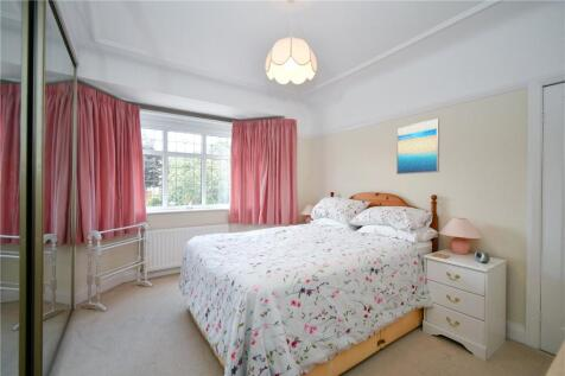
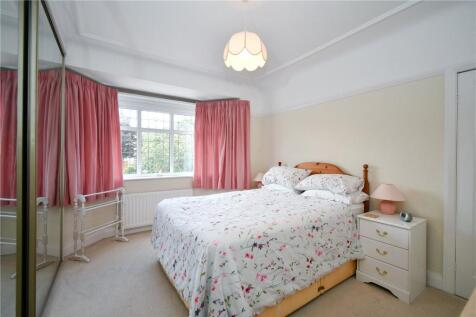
- wall art (415, 148)
